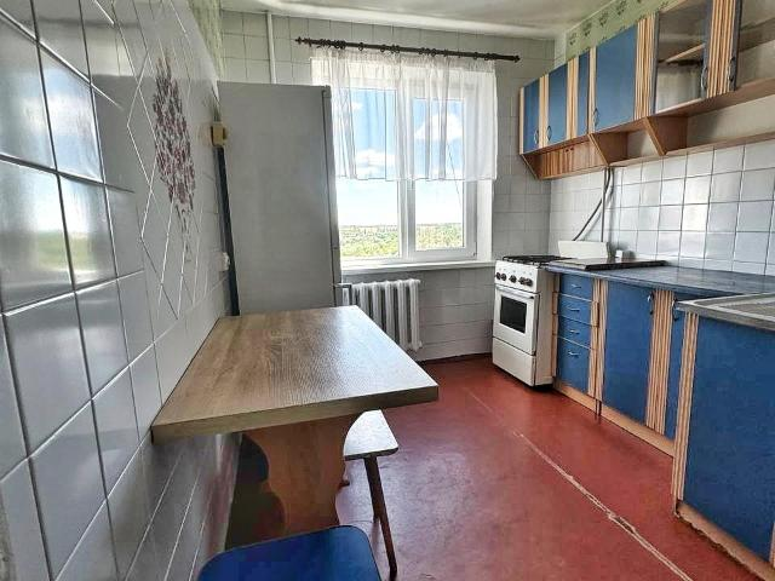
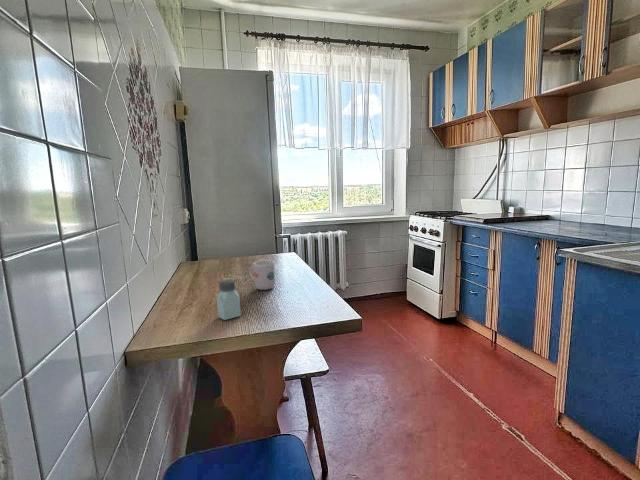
+ saltshaker (228, 299)
+ mug (261, 271)
